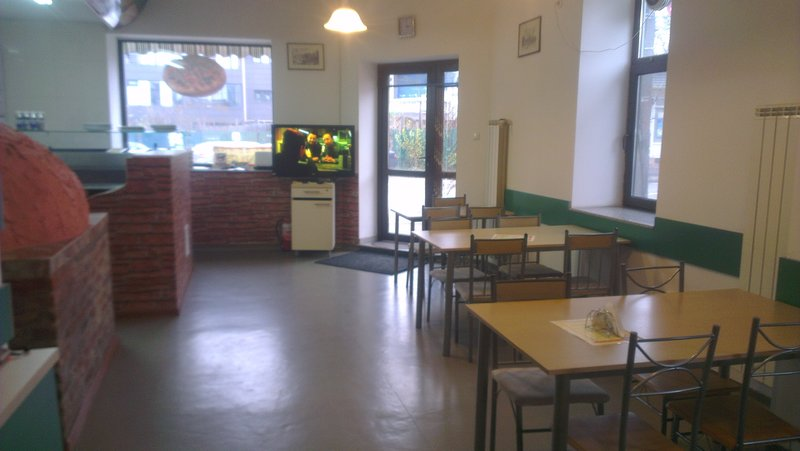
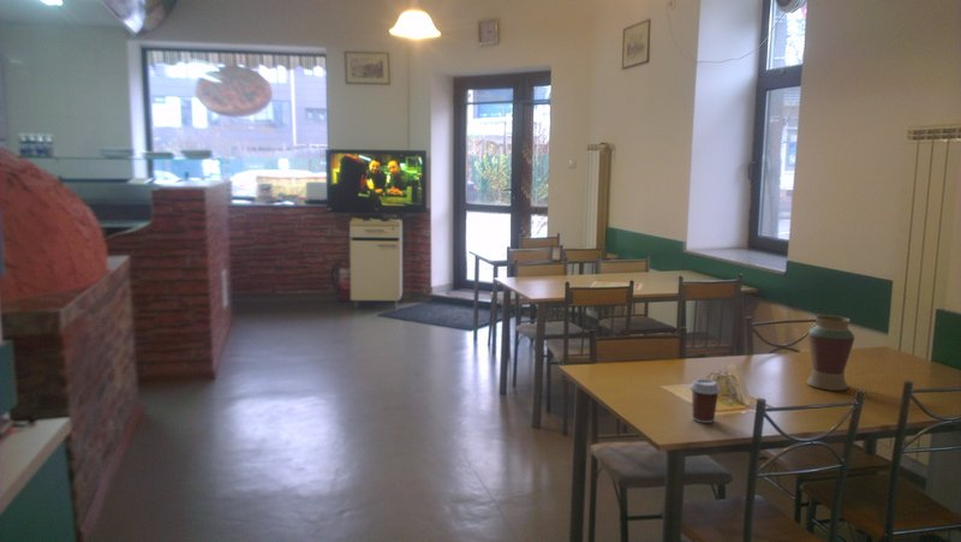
+ coffee cup (704, 400)
+ vase (829, 351)
